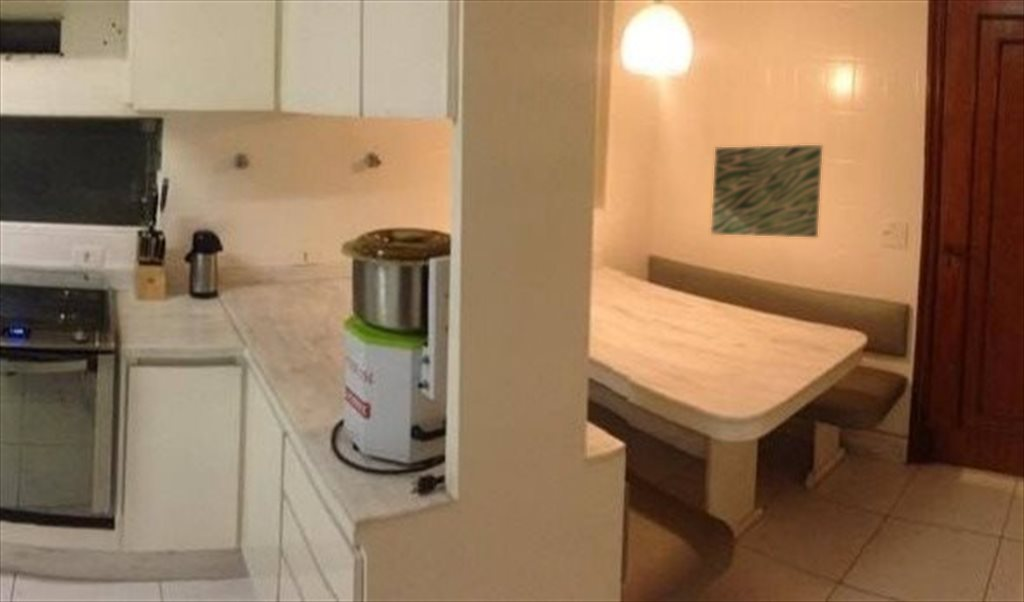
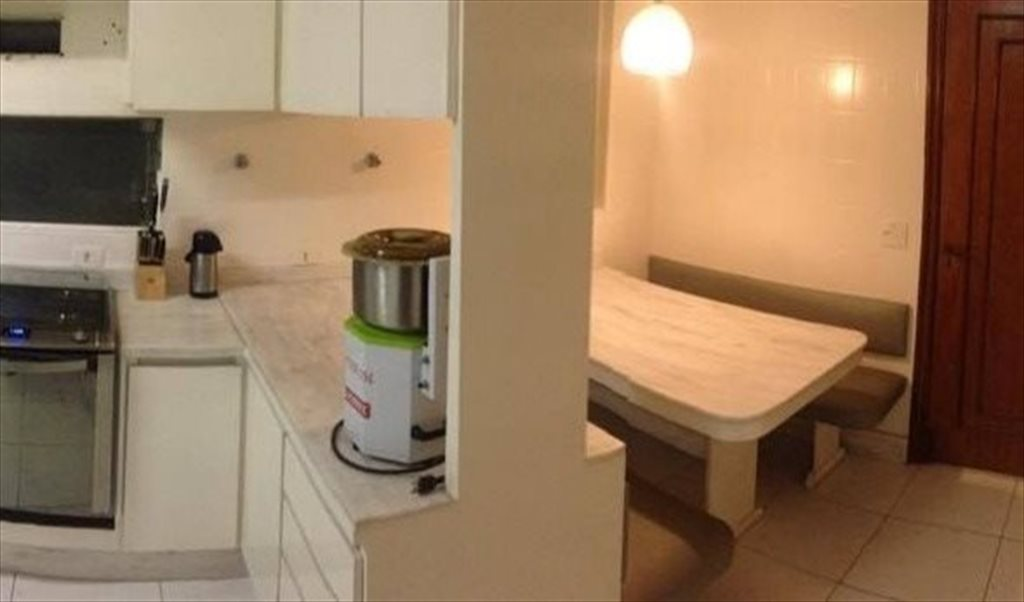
- wall art (764, 191)
